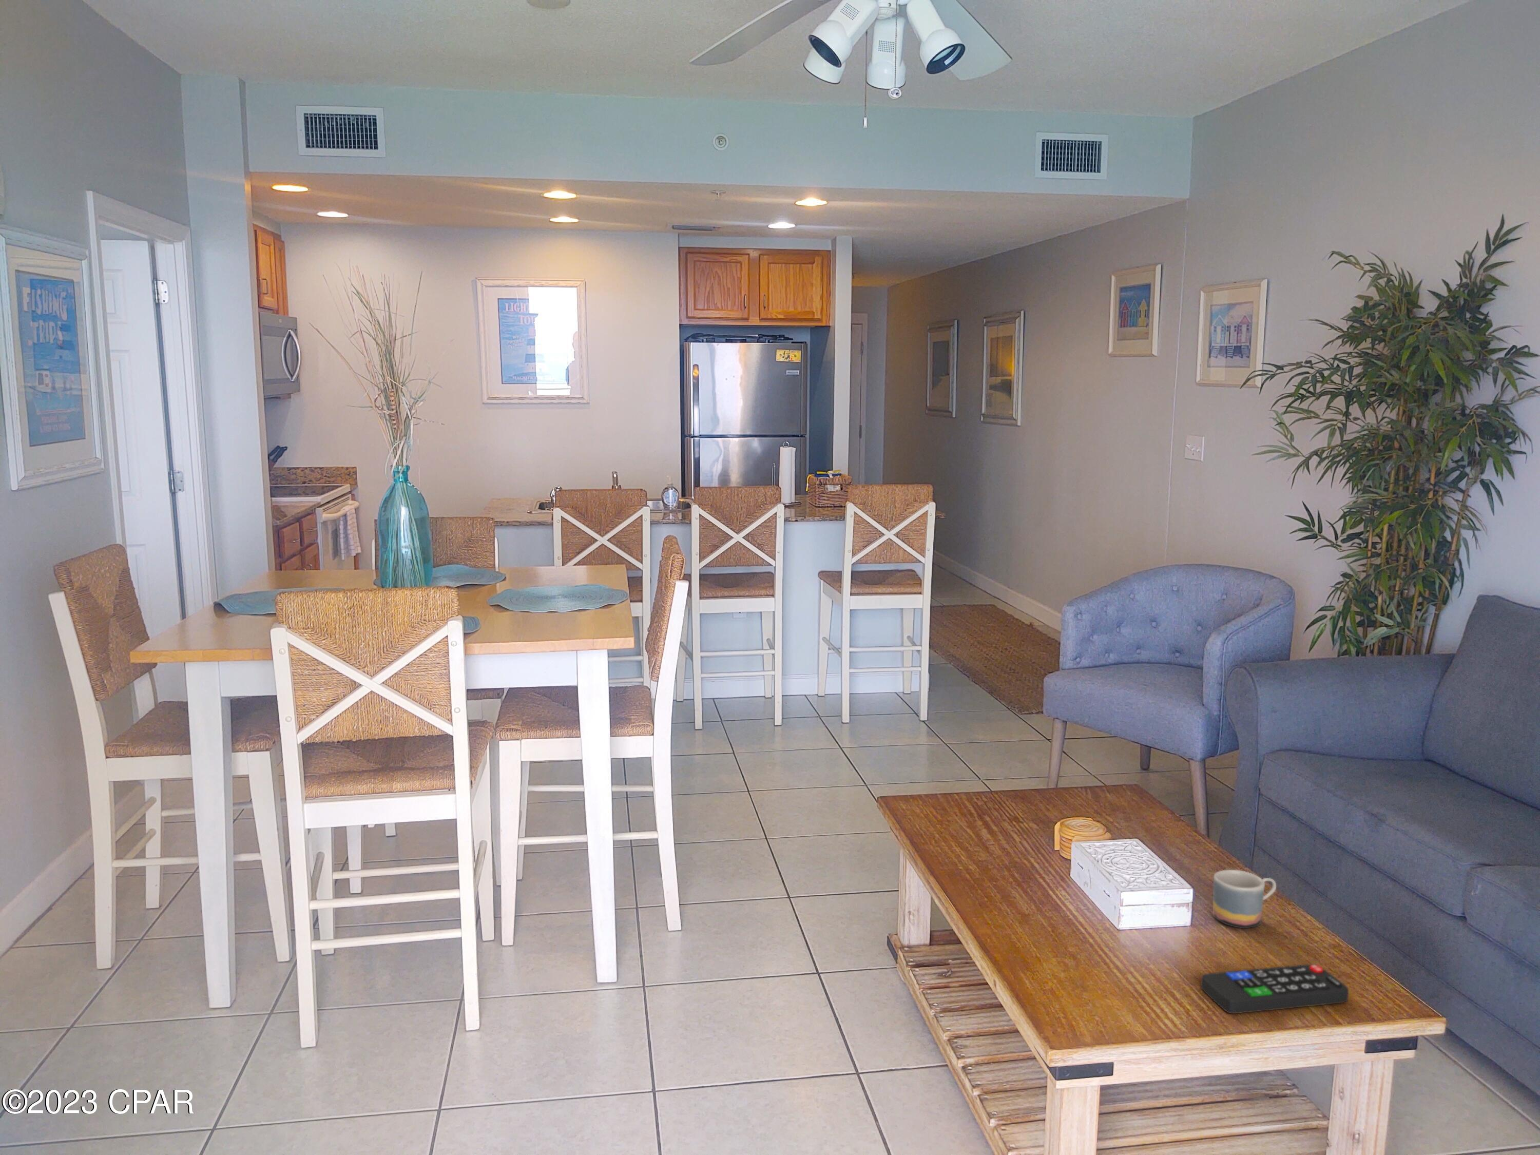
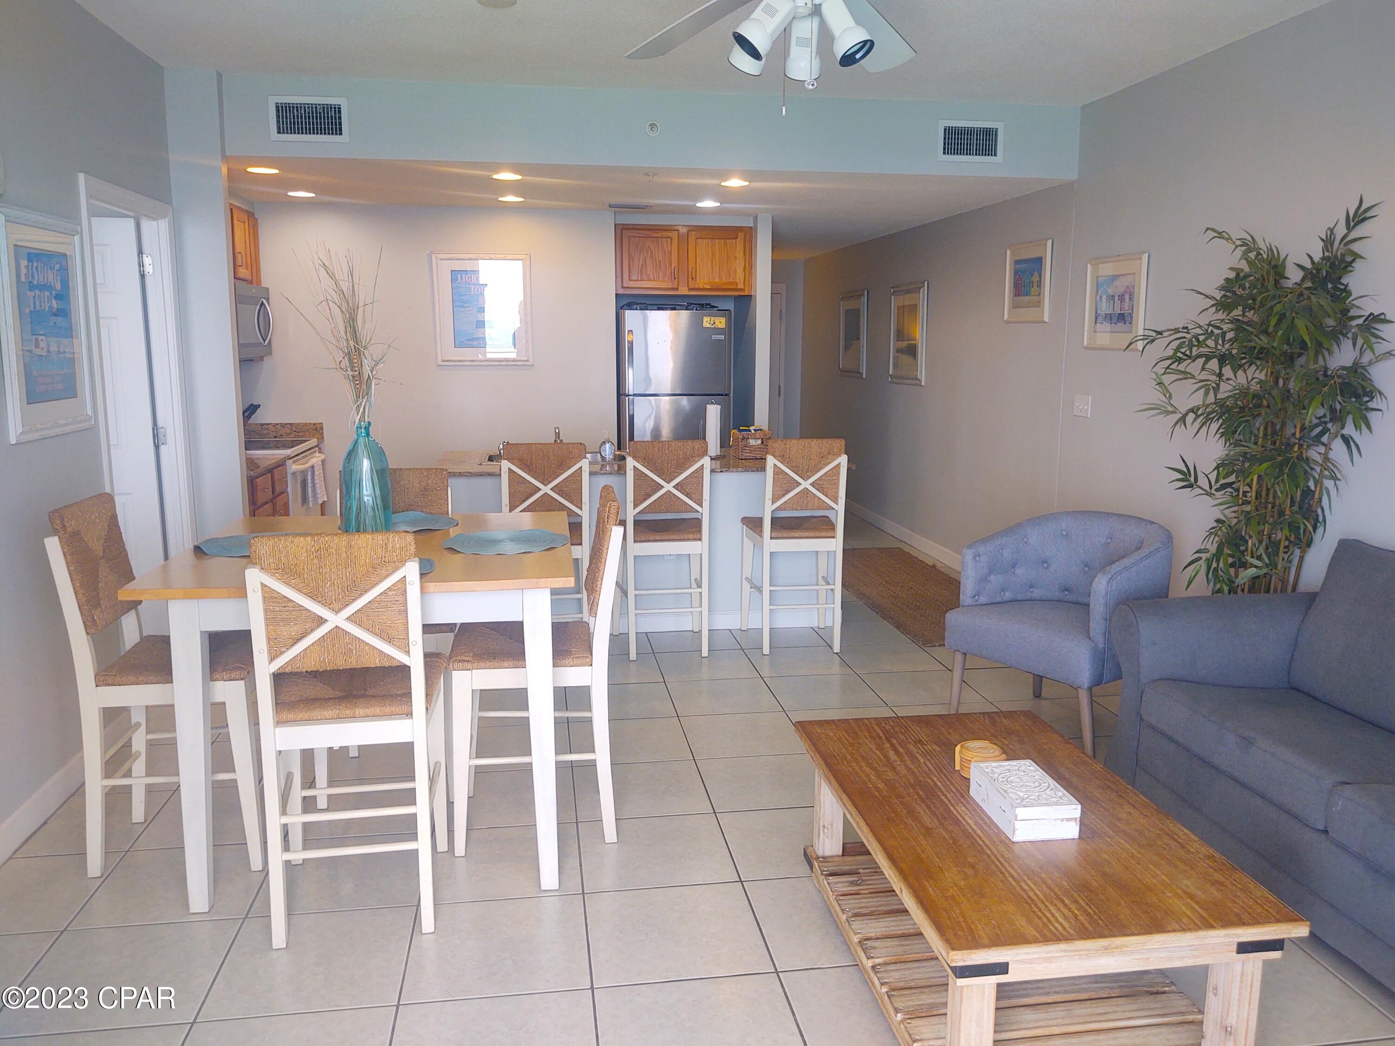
- mug (1245, 898)
- remote control (1273, 986)
